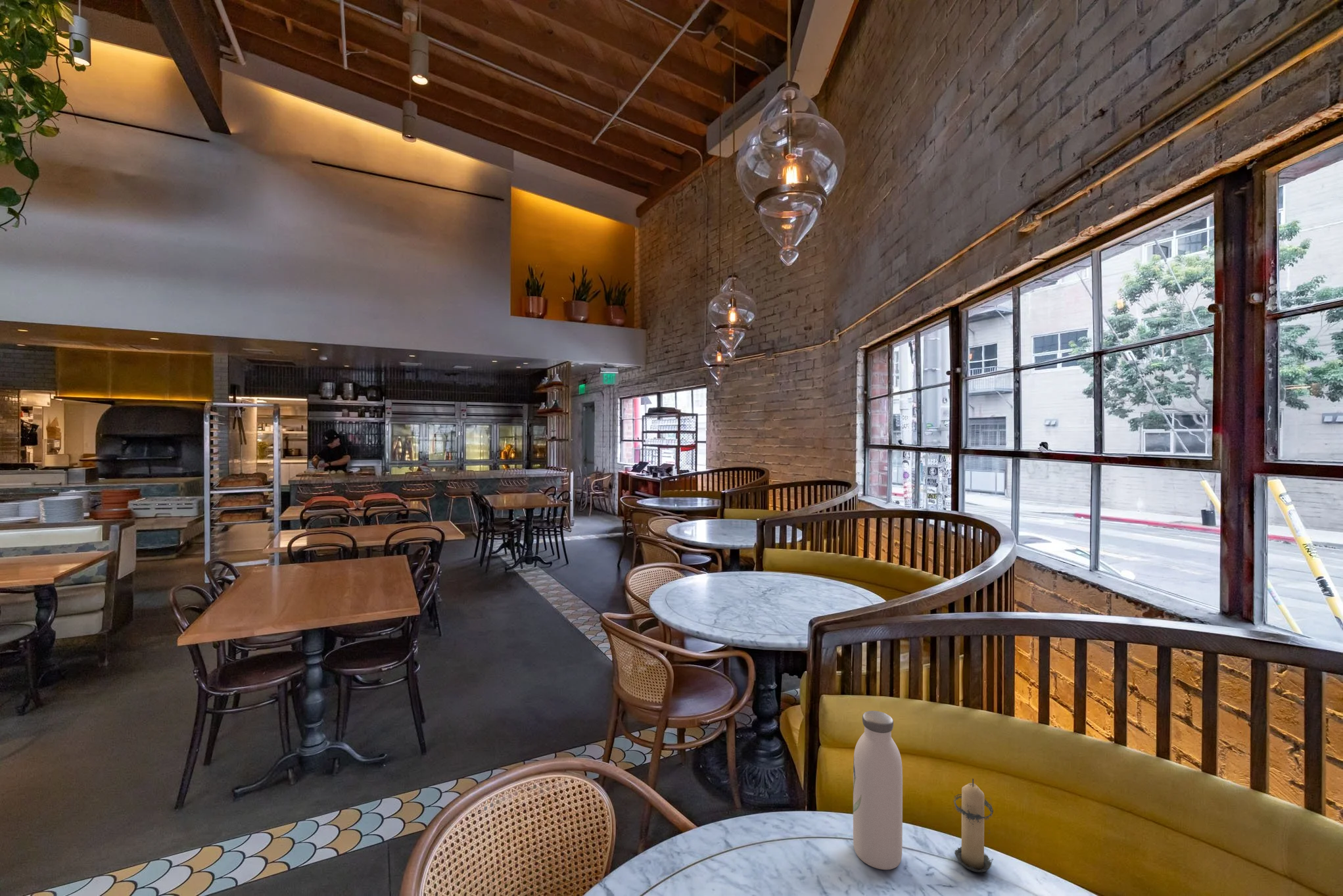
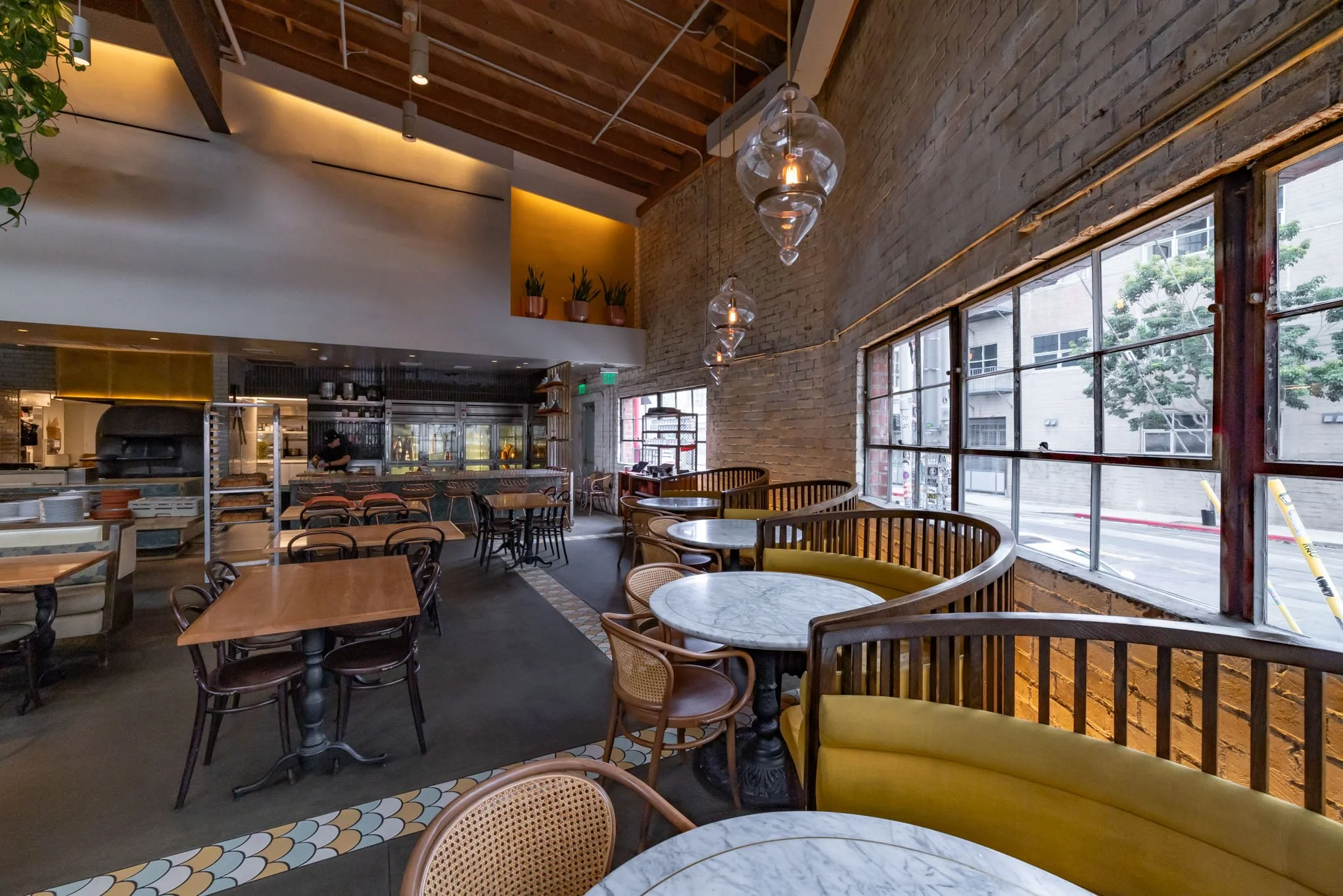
- candle (972, 820)
- water bottle (877, 784)
